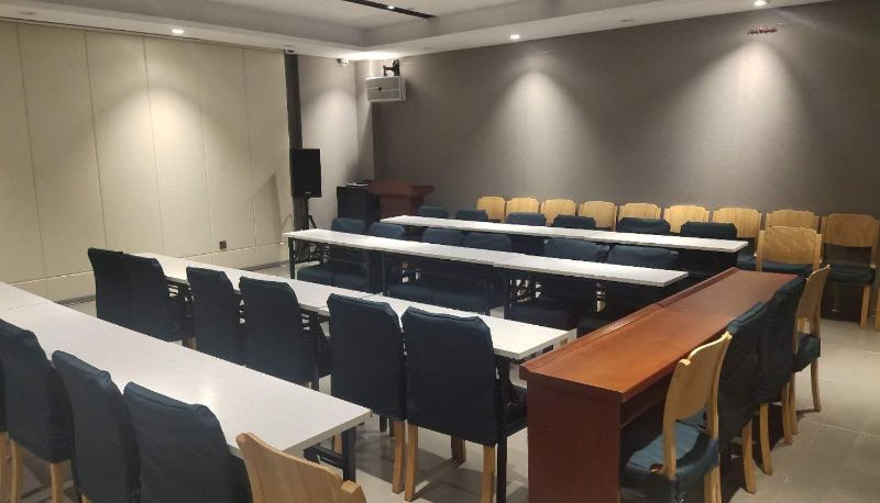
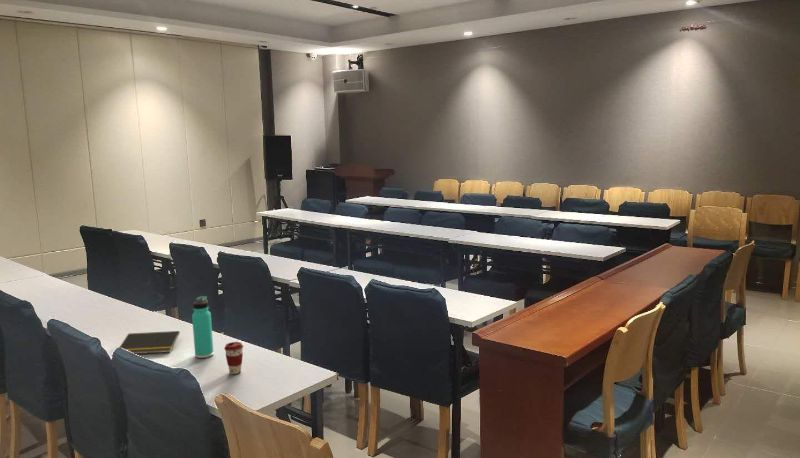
+ coffee cup (234, 358)
+ notepad (148, 342)
+ thermos bottle (202, 326)
